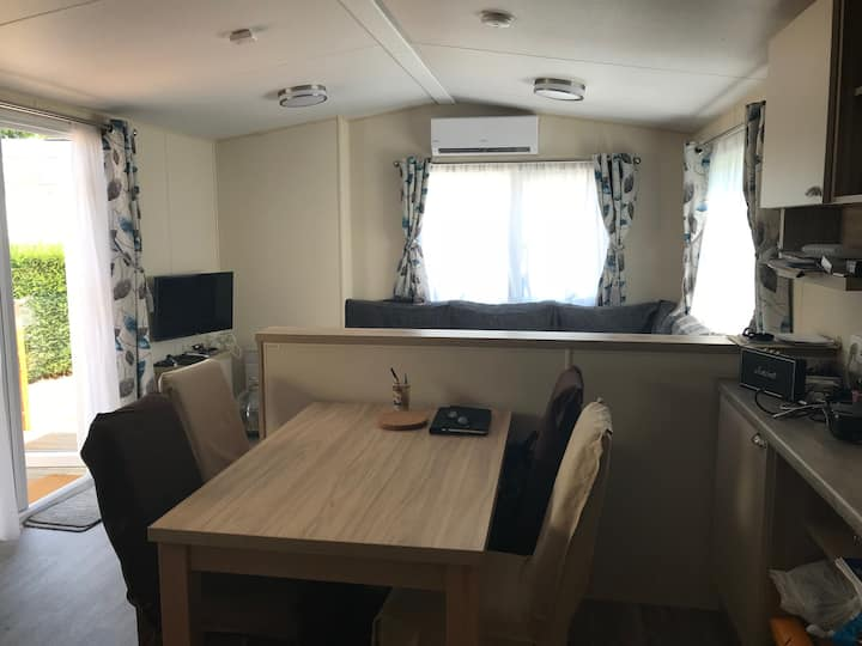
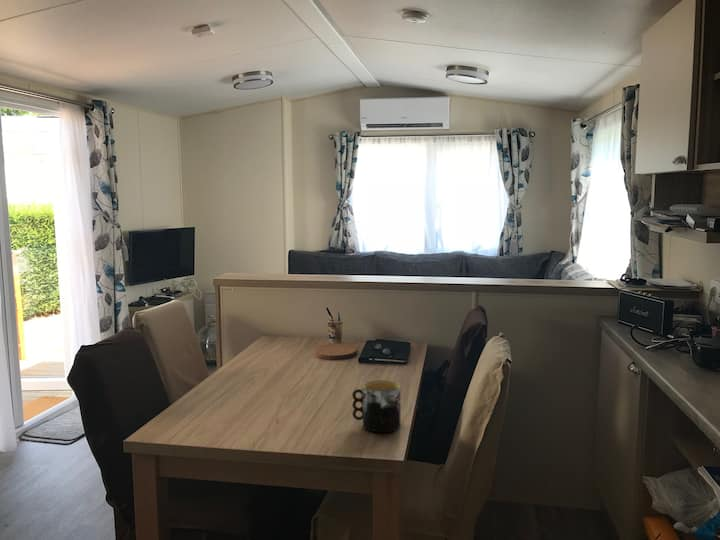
+ mug (376, 405)
